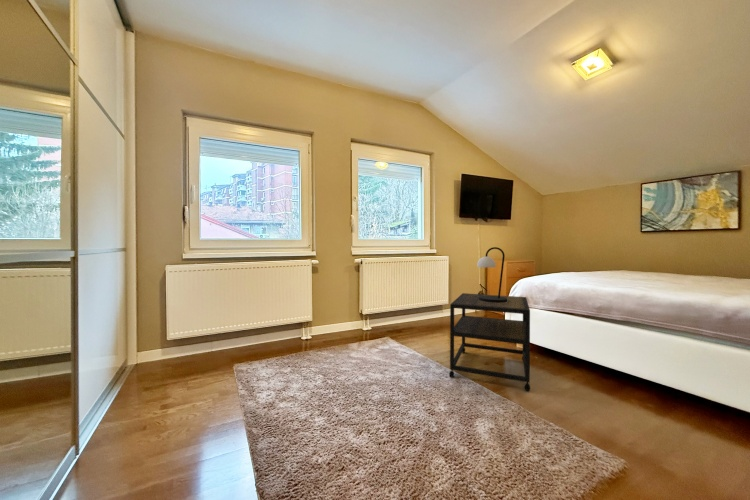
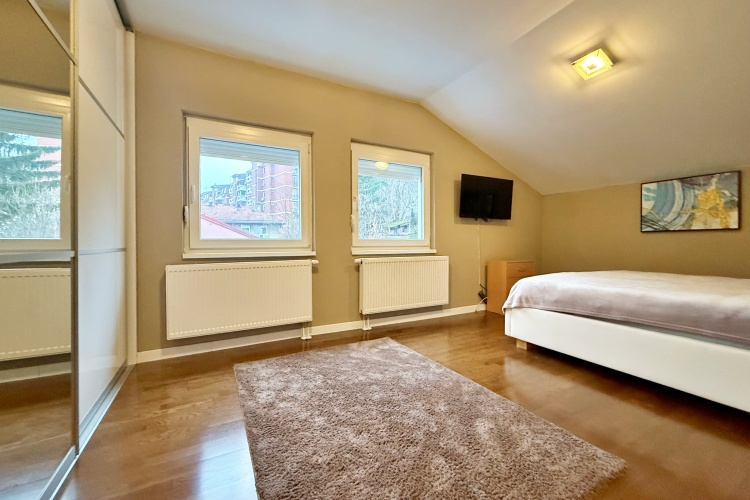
- side table (490, 334)
- table lamp (493, 266)
